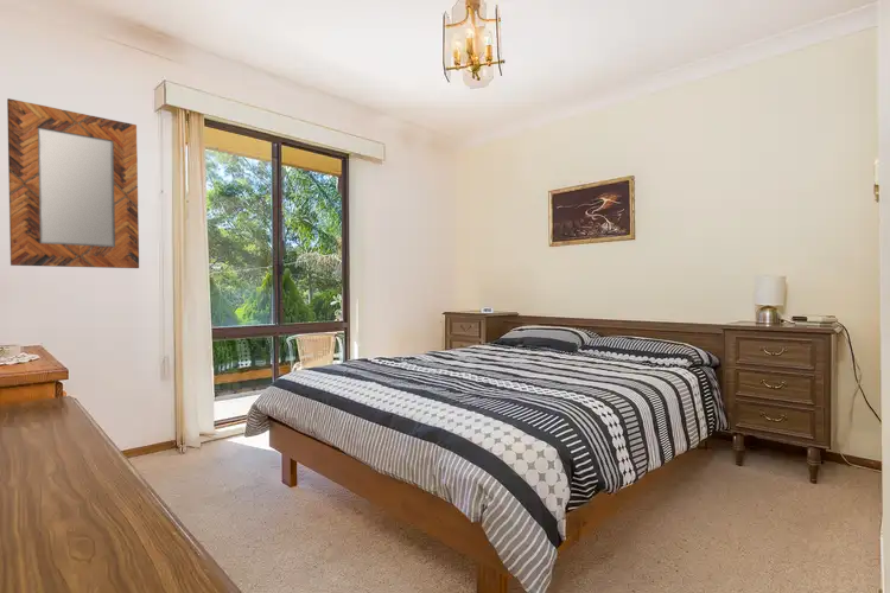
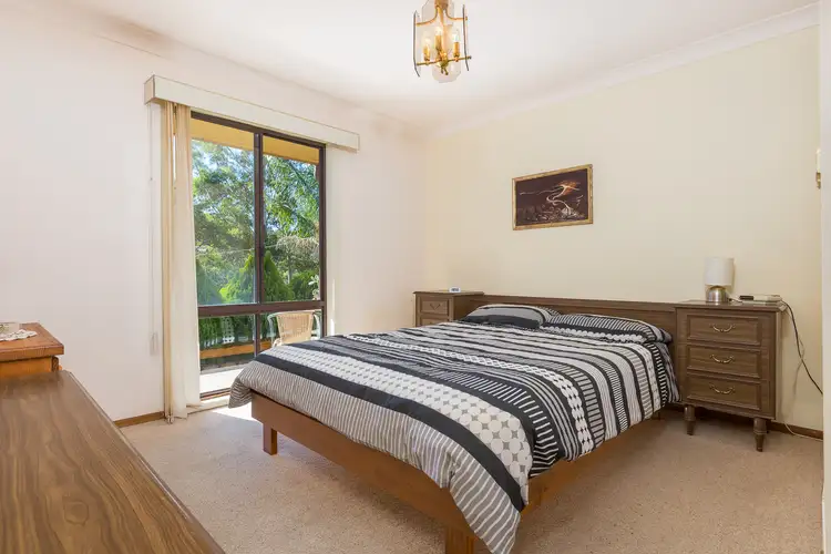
- home mirror (77, 190)
